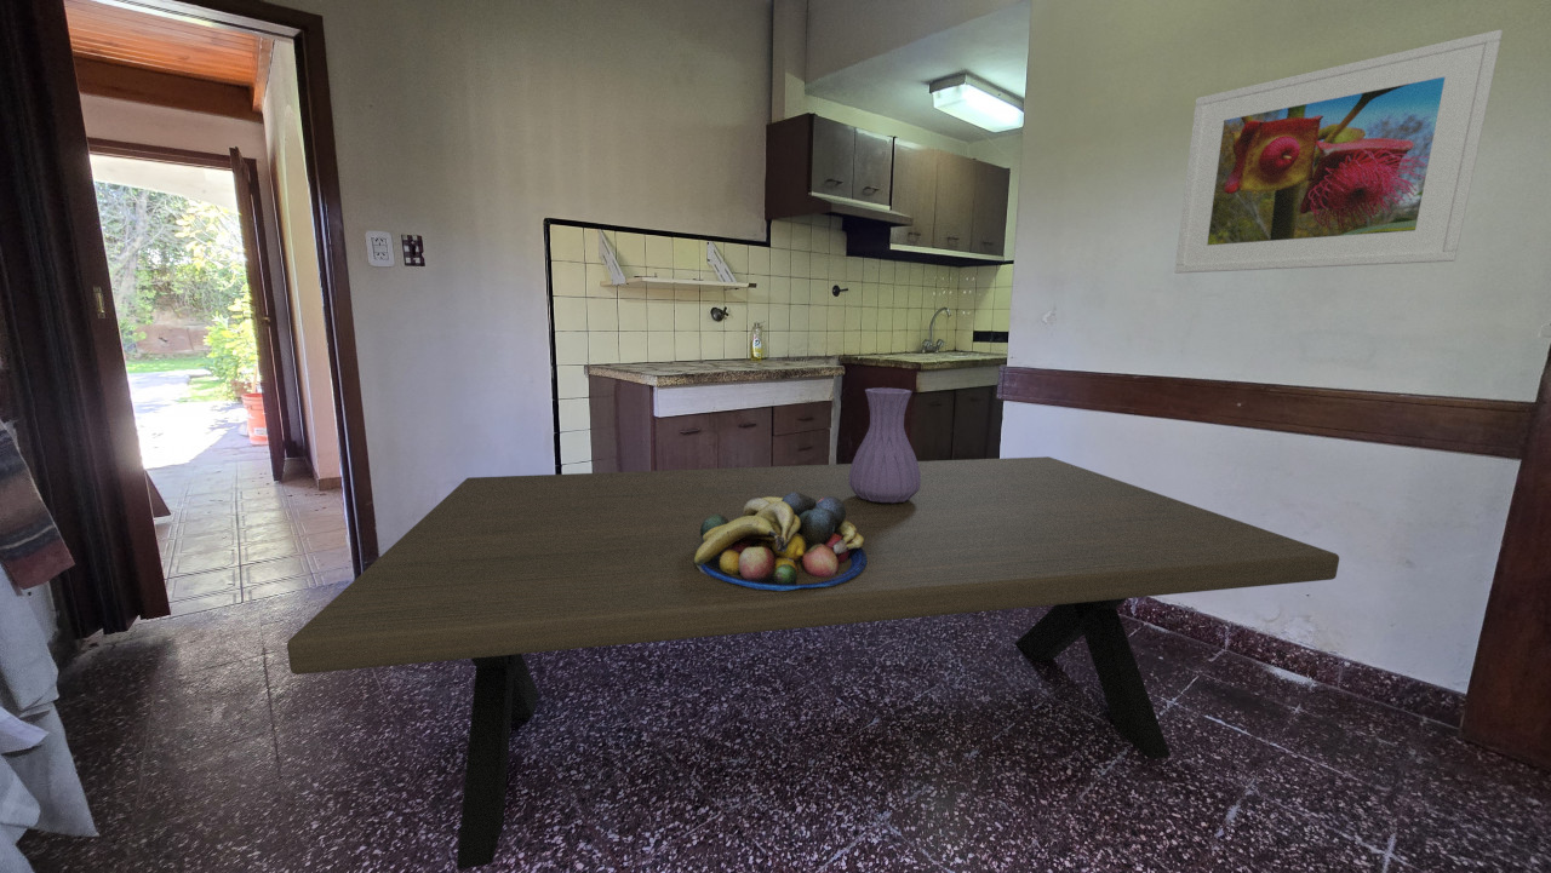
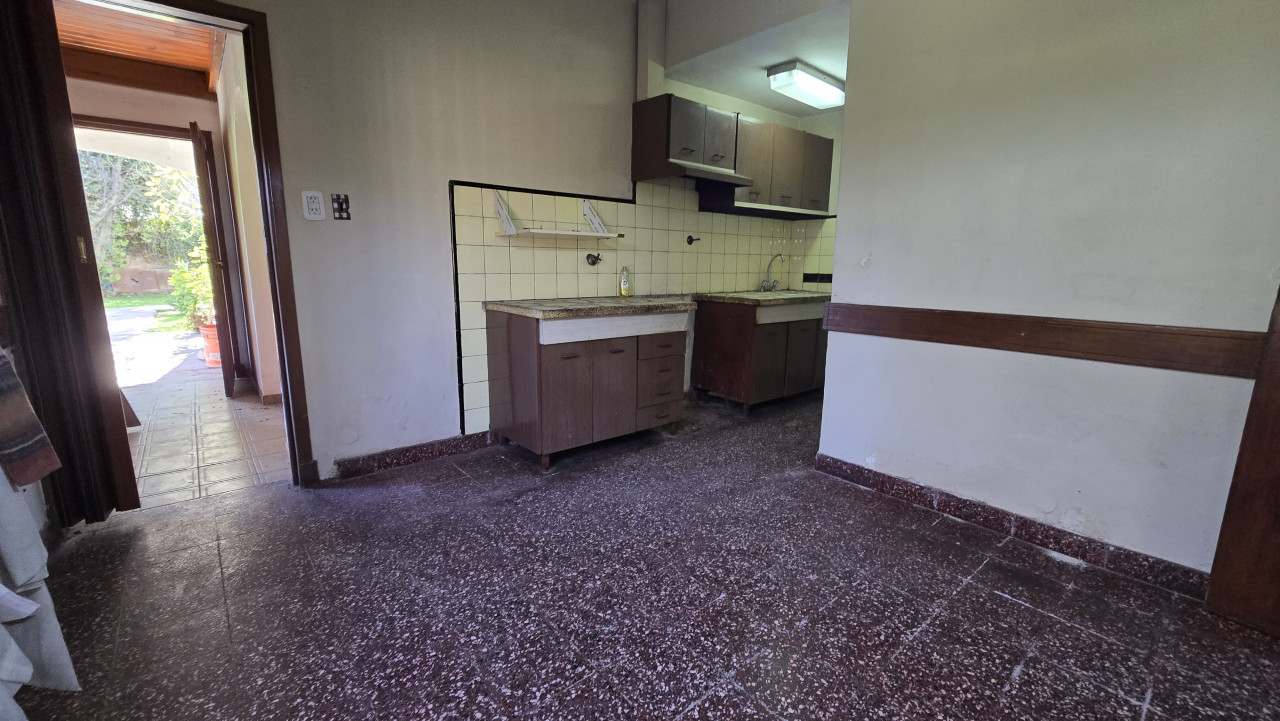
- dining table (826, 618)
- fruit bowl (780, 527)
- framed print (1312, 171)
- vase (886, 444)
